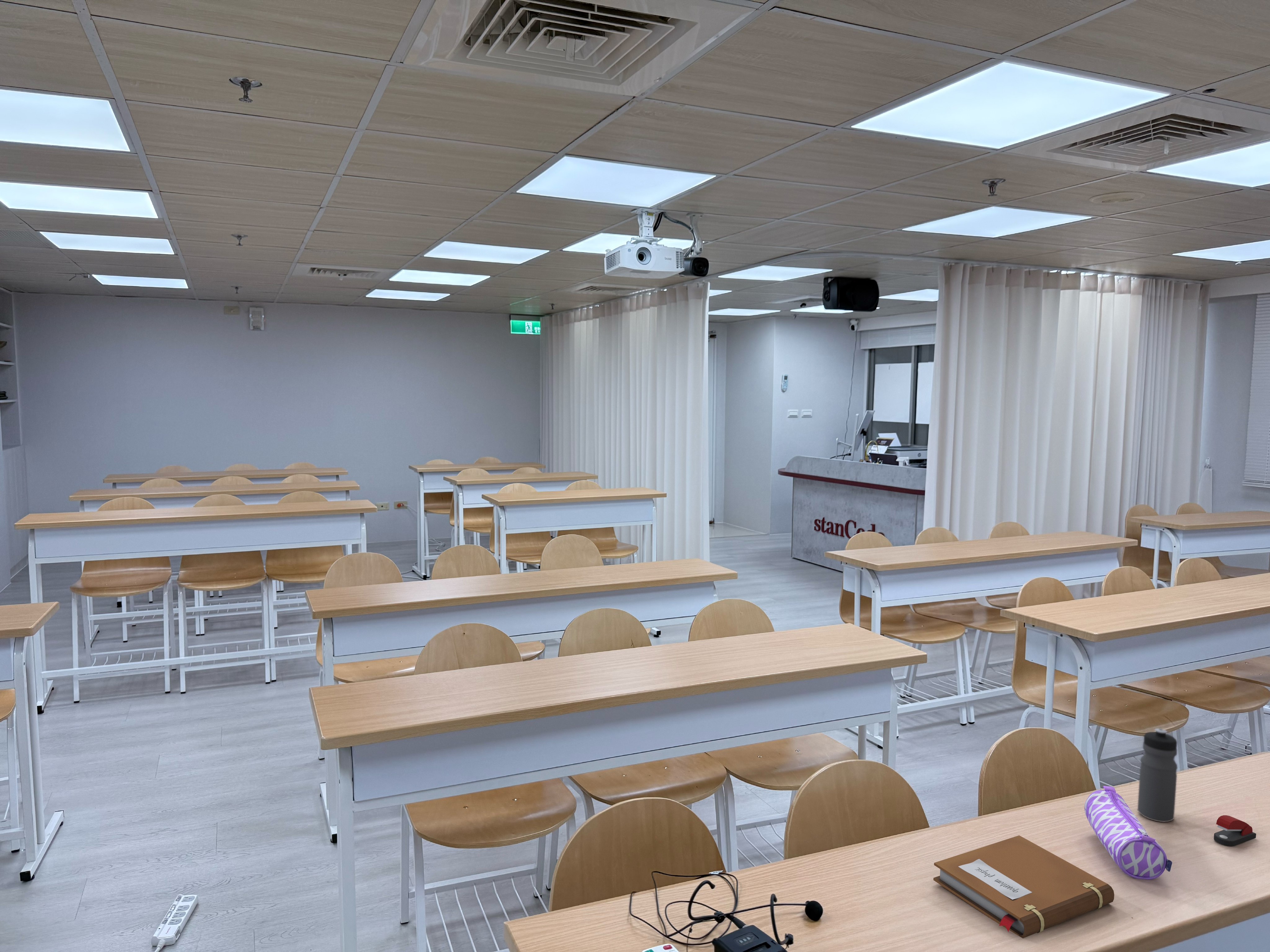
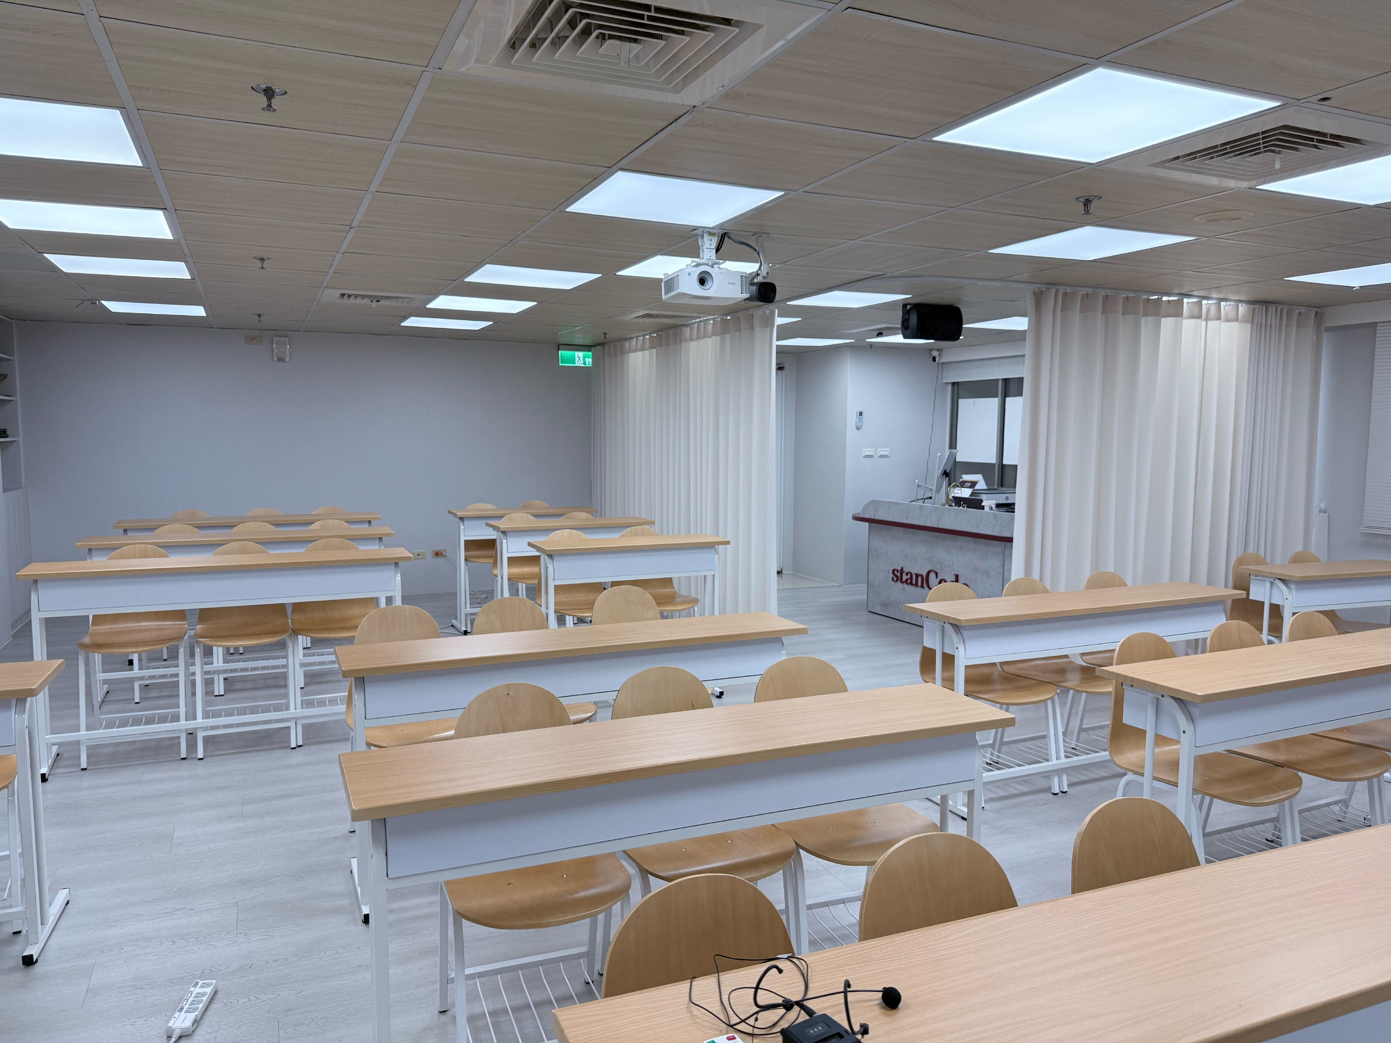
- pencil case (1122, 832)
- stapler (1233, 827)
- notebook (1020, 885)
- water bottle (1158, 773)
